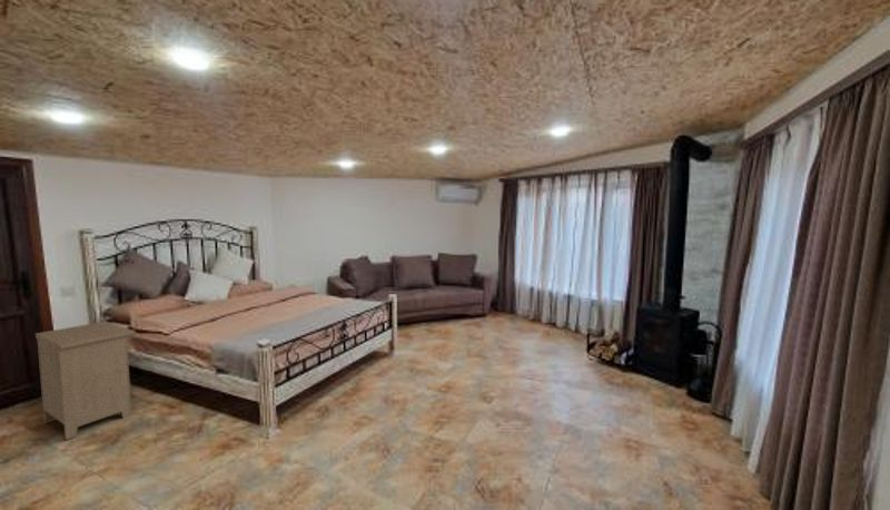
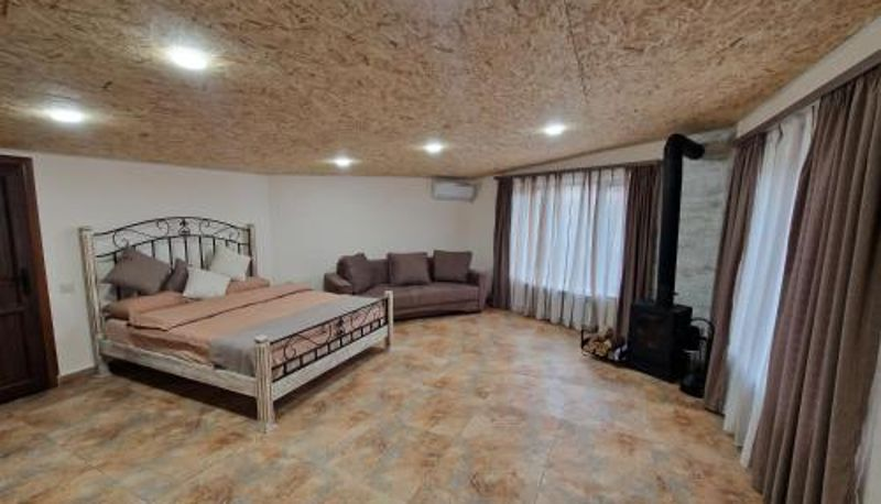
- nightstand (88, 375)
